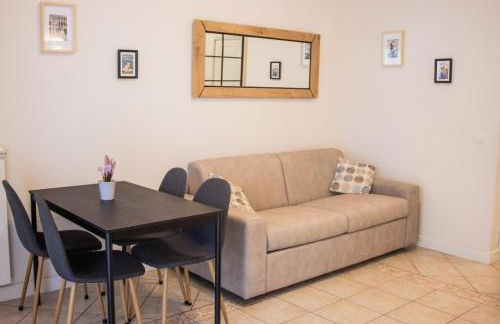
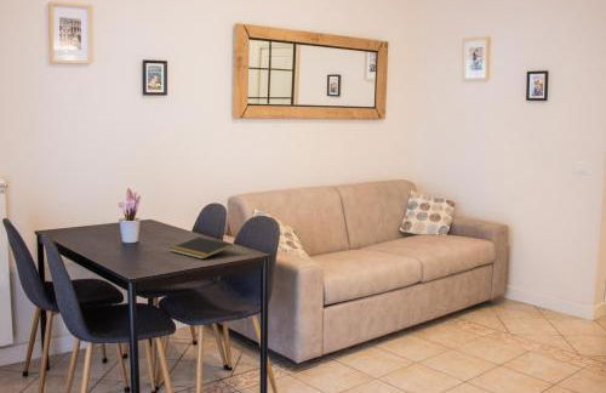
+ notepad (200, 247)
